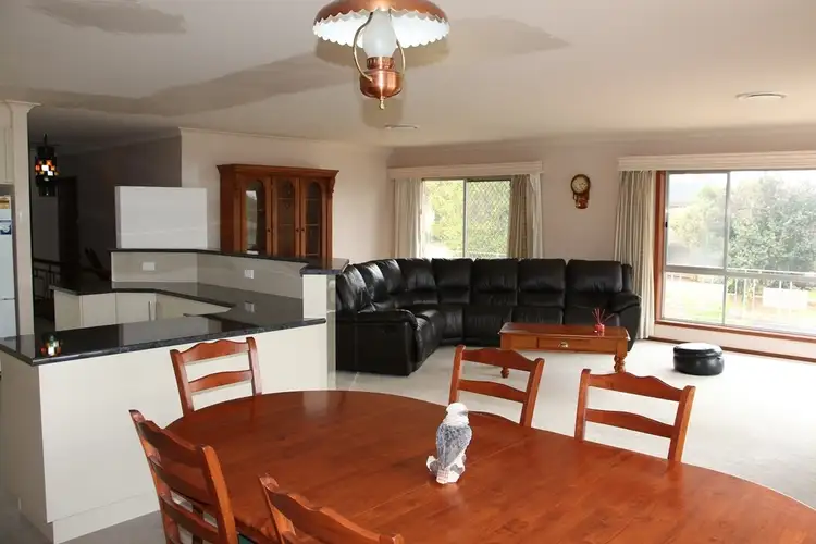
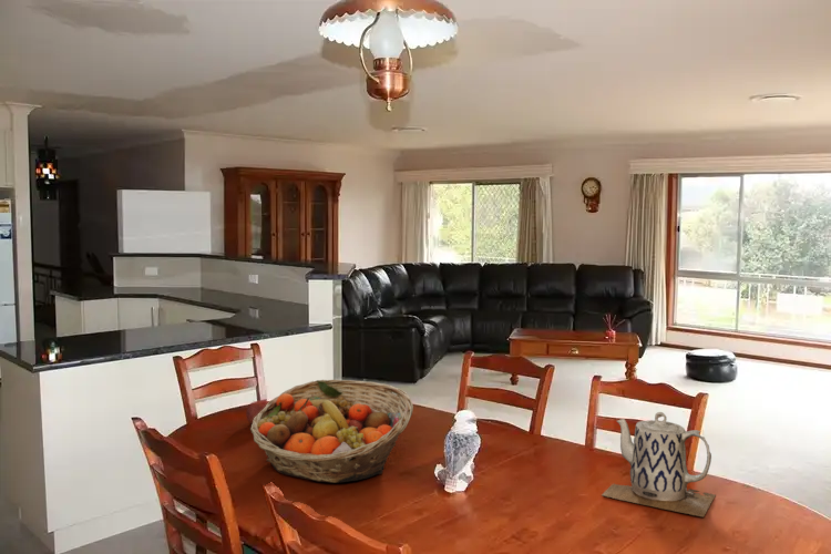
+ fruit basket (331, 428)
+ teapot (659, 454)
+ apple (259, 411)
